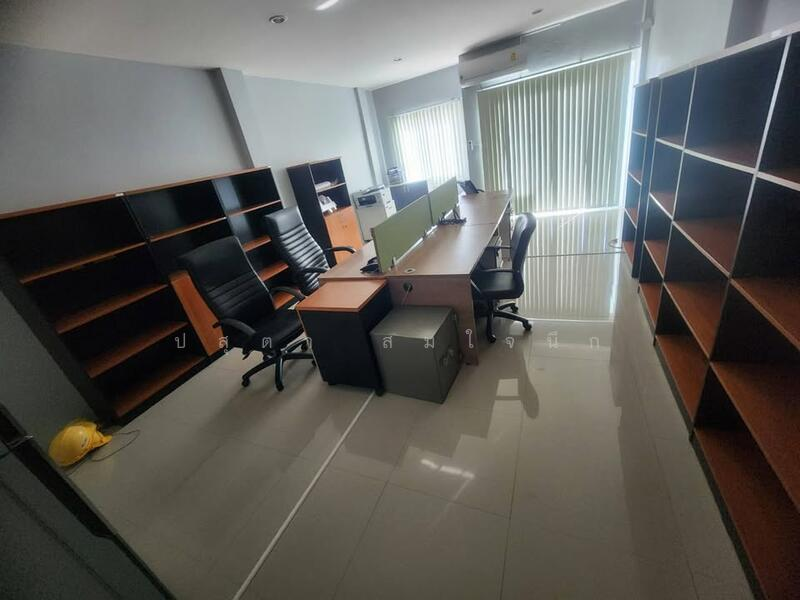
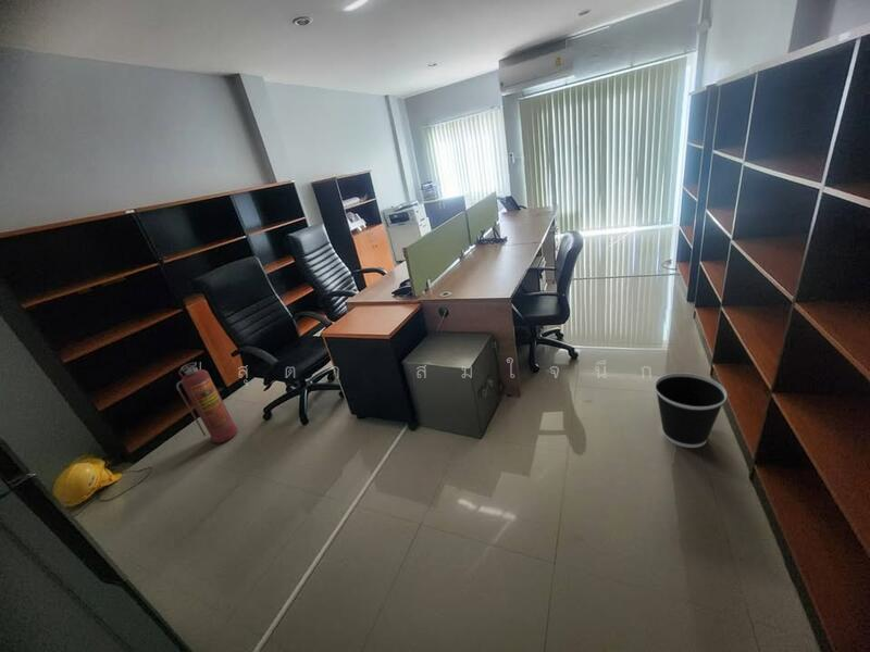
+ fire extinguisher (204, 402)
+ wastebasket (686, 412)
